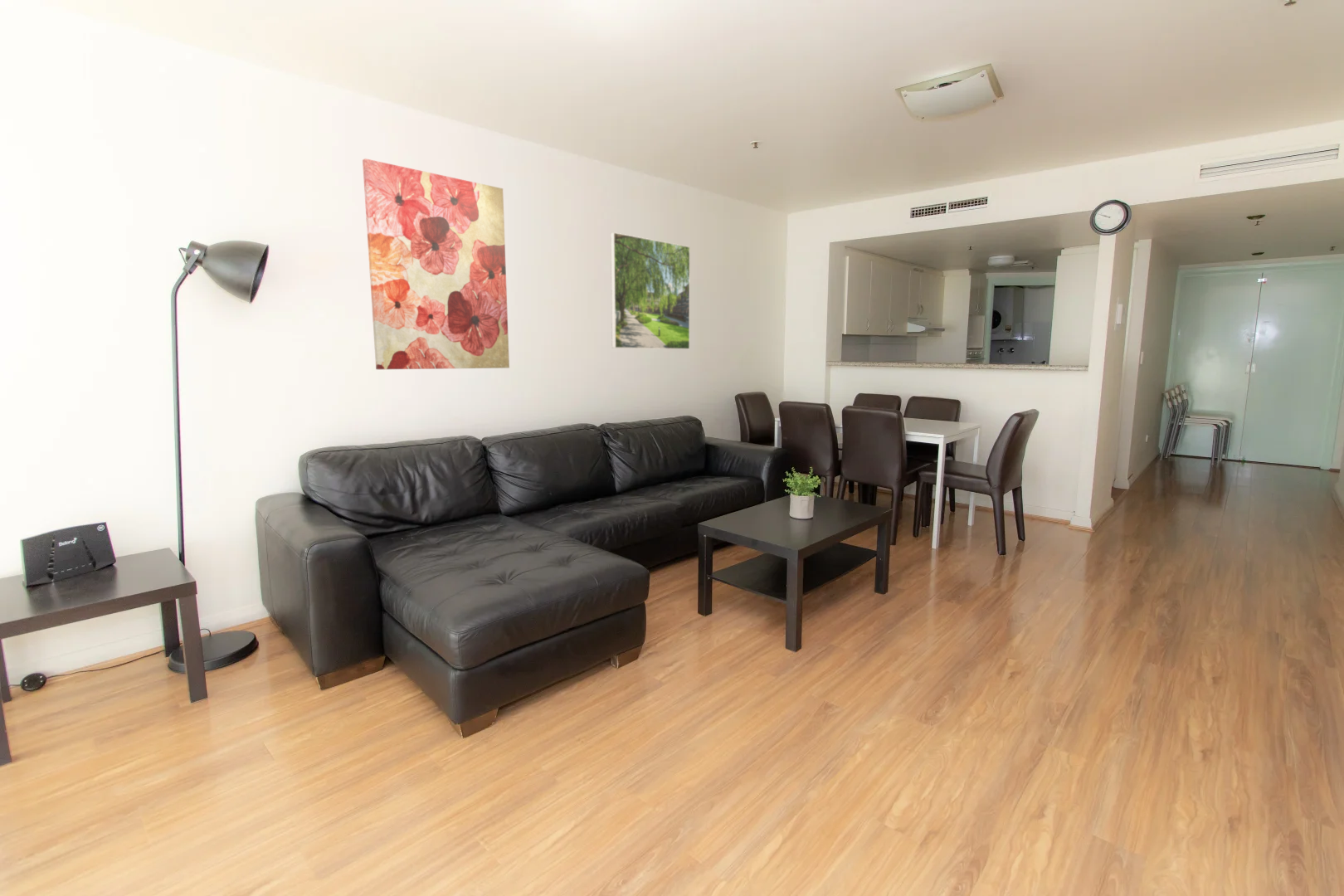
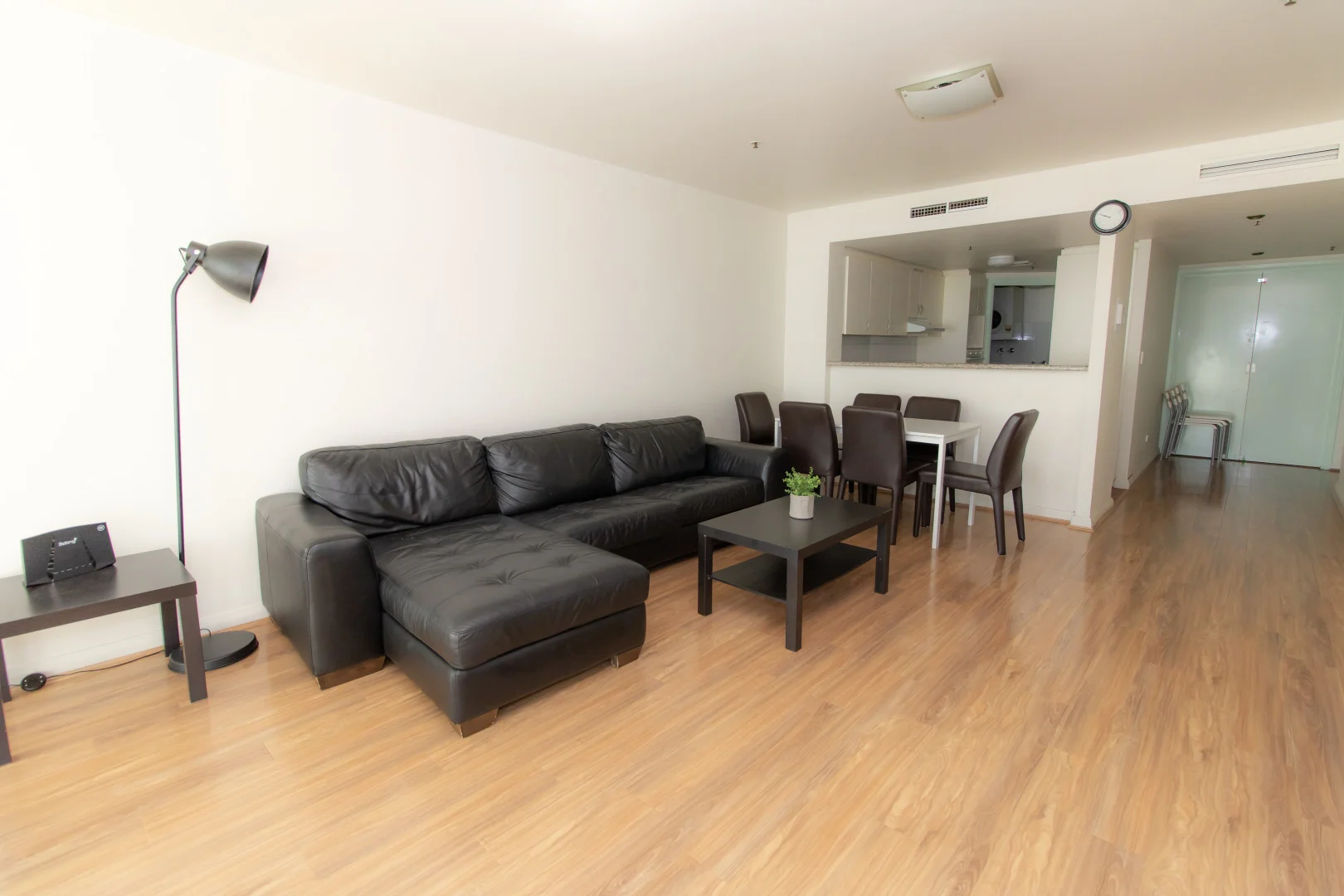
- wall art (443, 274)
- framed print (652, 295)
